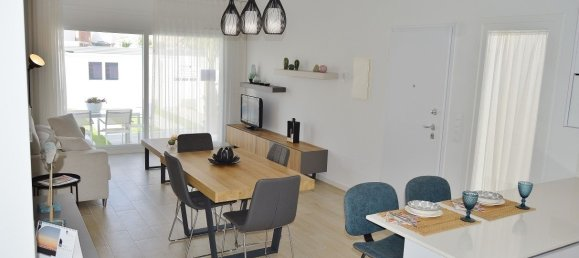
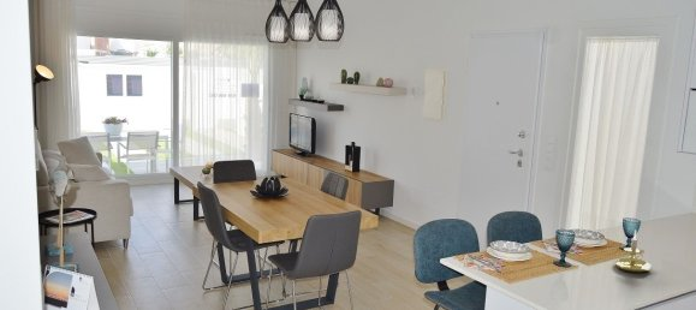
+ candle holder (635, 248)
